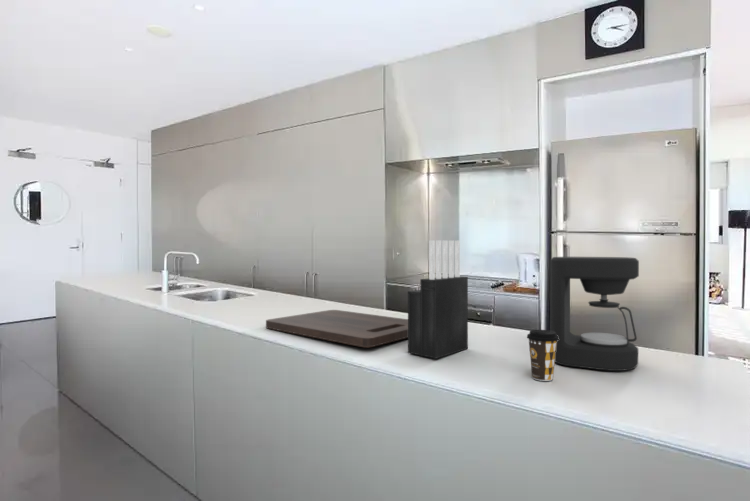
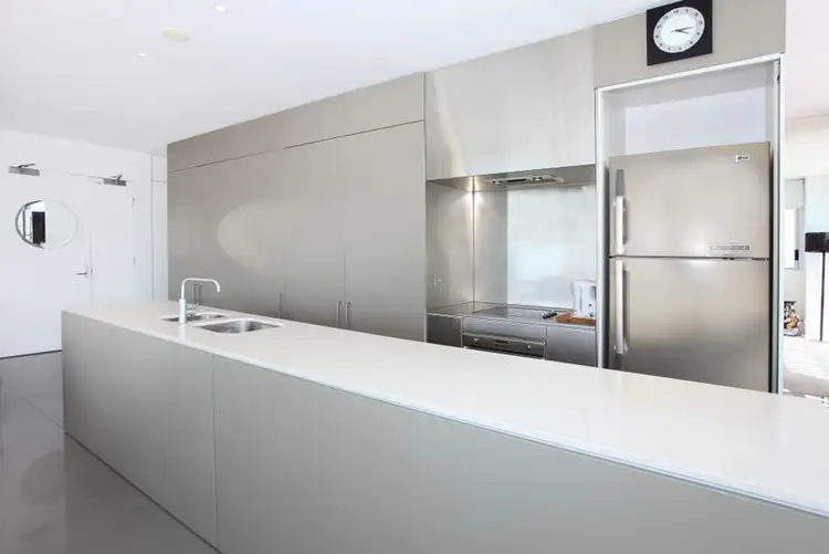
- cutting board (347, 325)
- coffee maker (593, 306)
- coffee cup (542, 354)
- knife block (435, 295)
